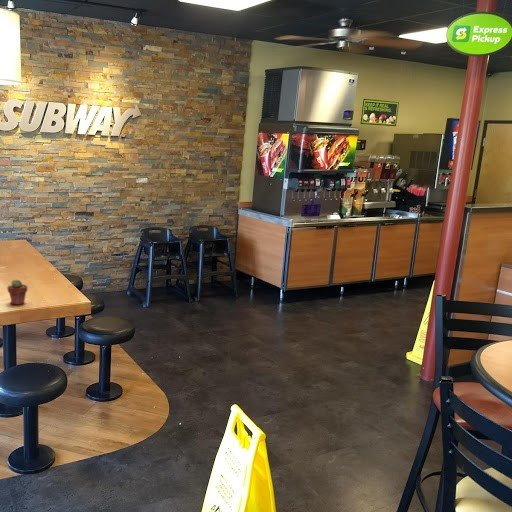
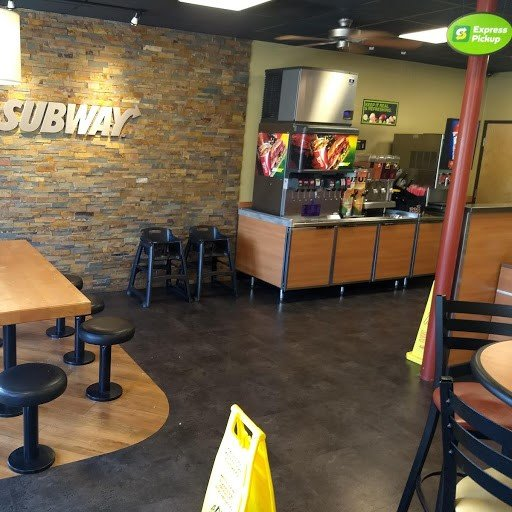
- potted succulent (17, 291)
